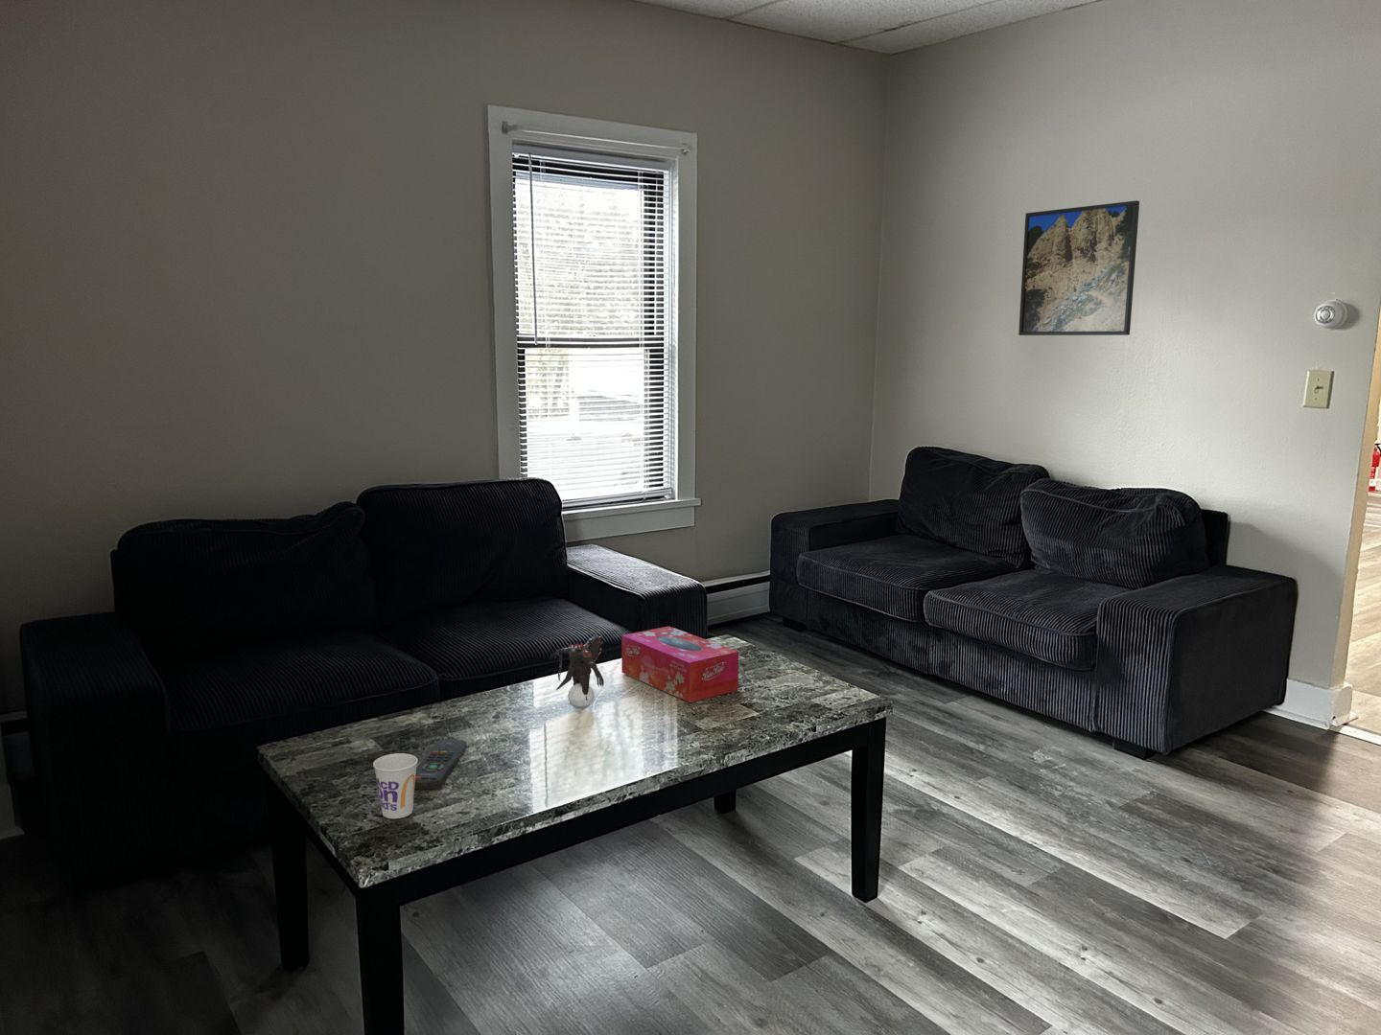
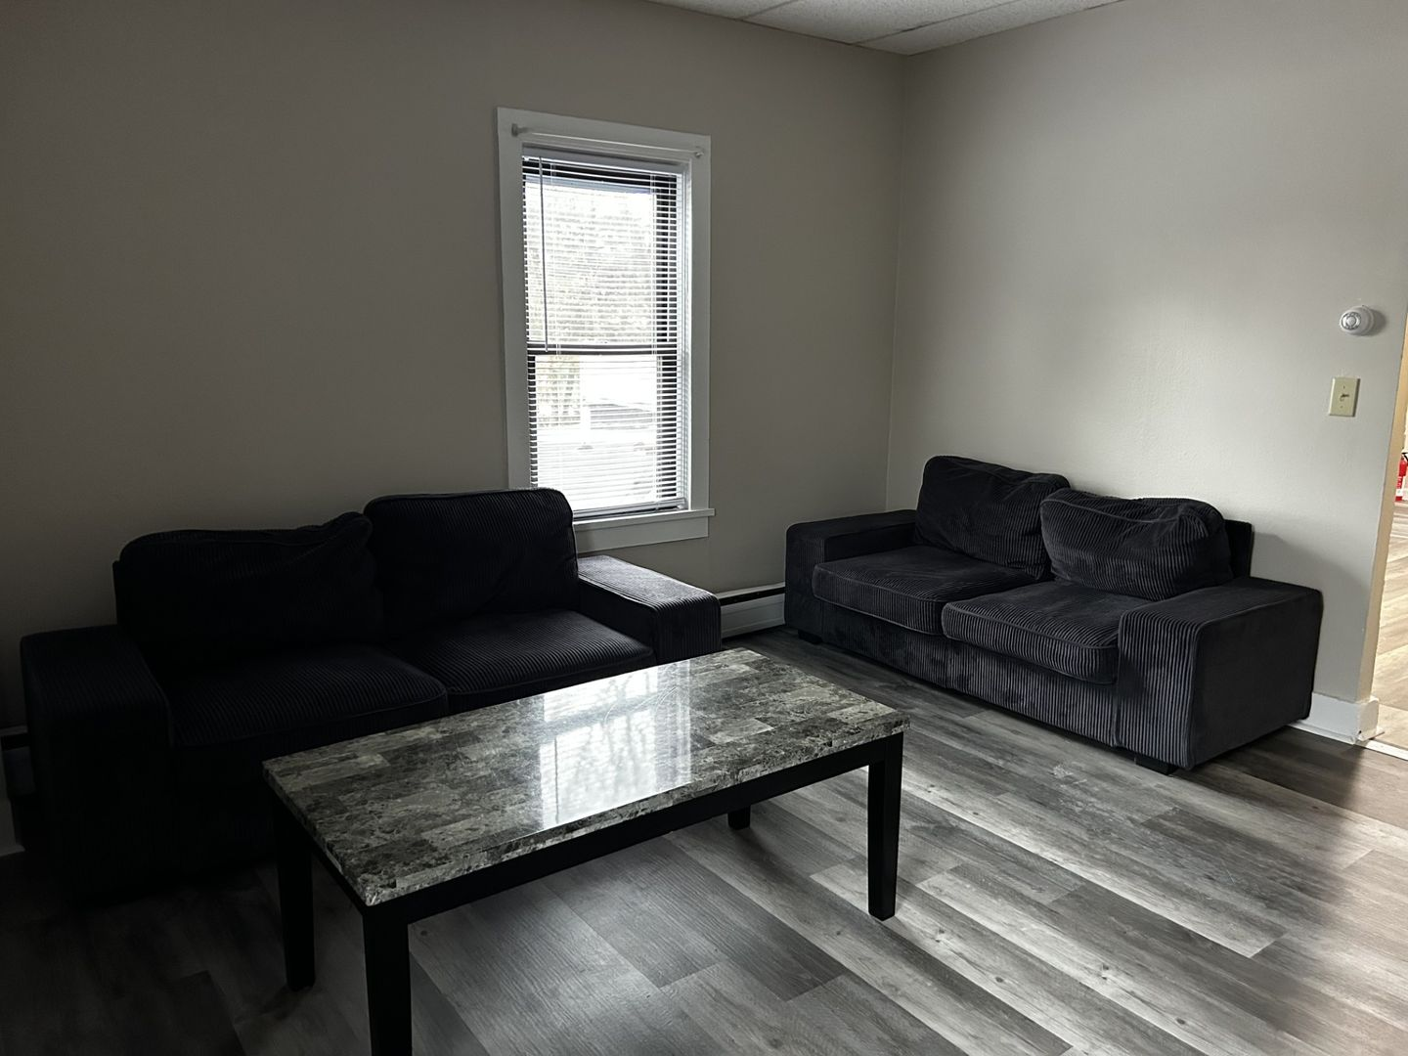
- toy figurine (580, 674)
- cup (396, 787)
- remote control (438, 762)
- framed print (1075, 271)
- tissue box (679, 662)
